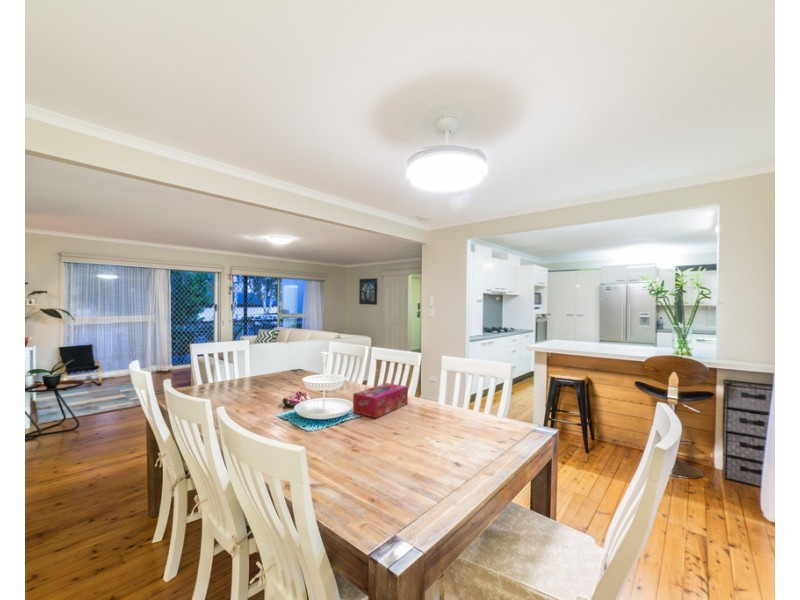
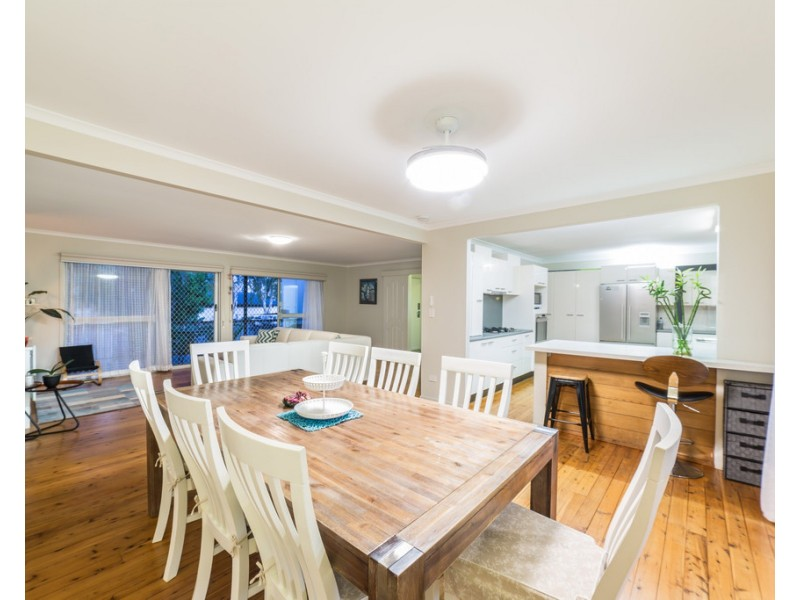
- tissue box (381, 399)
